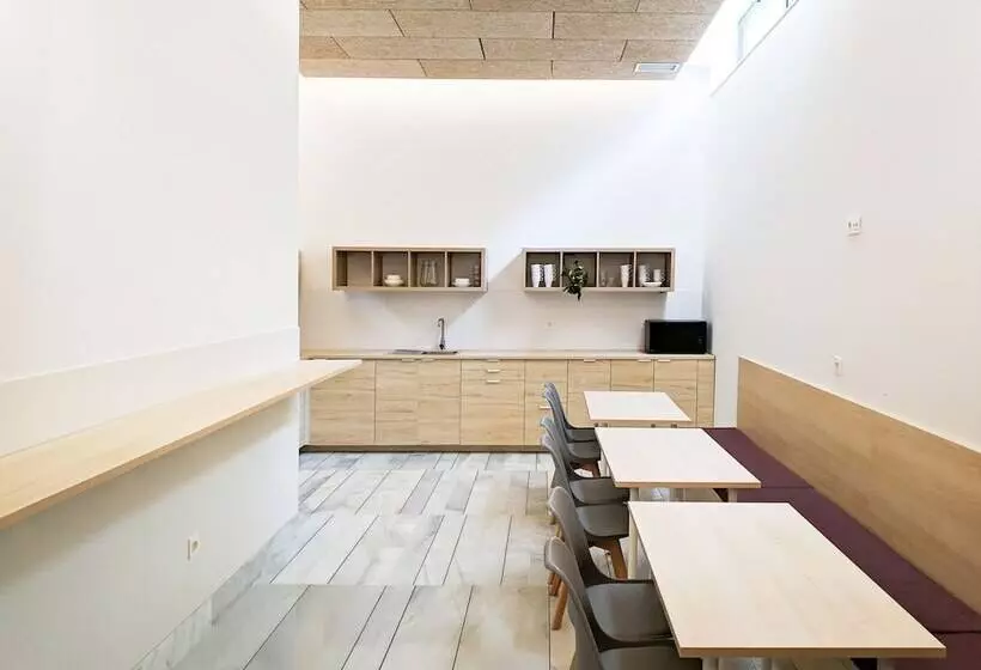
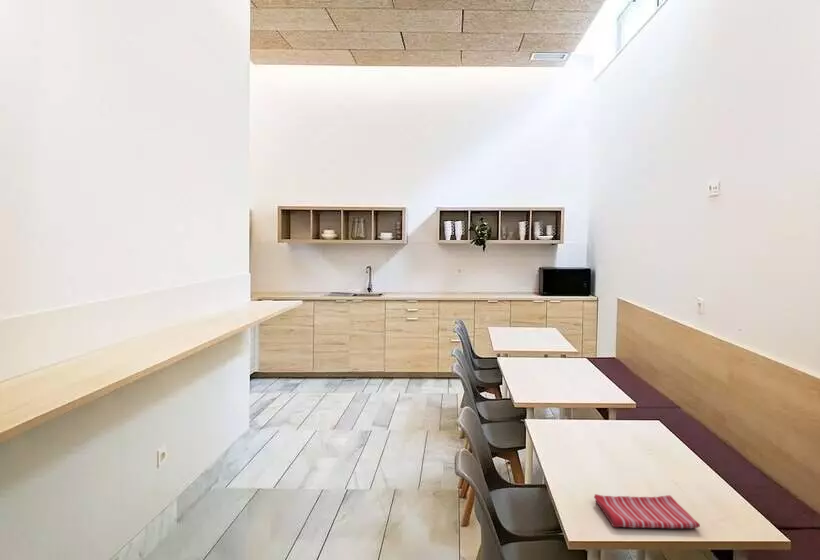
+ dish towel (643, 510)
